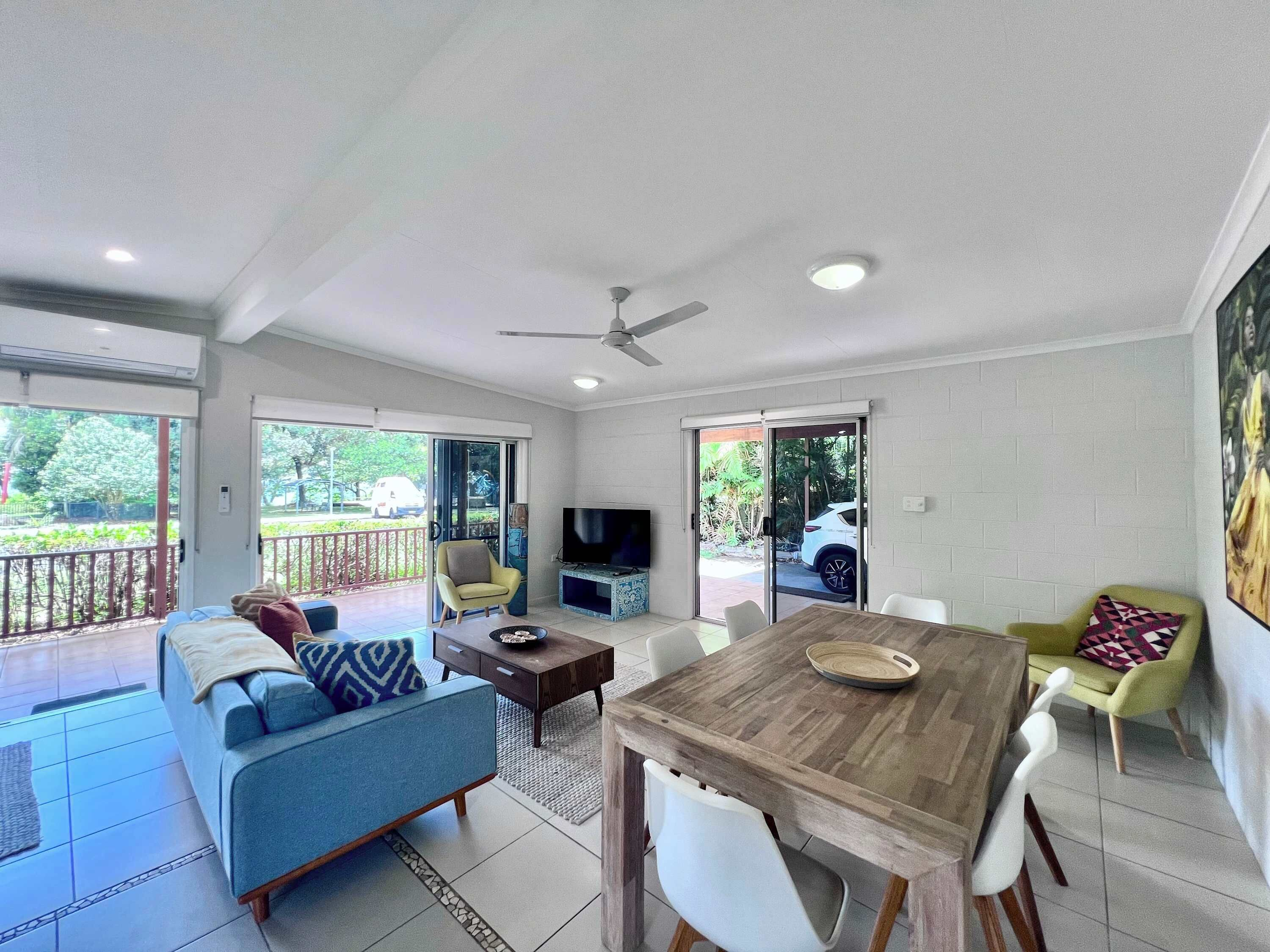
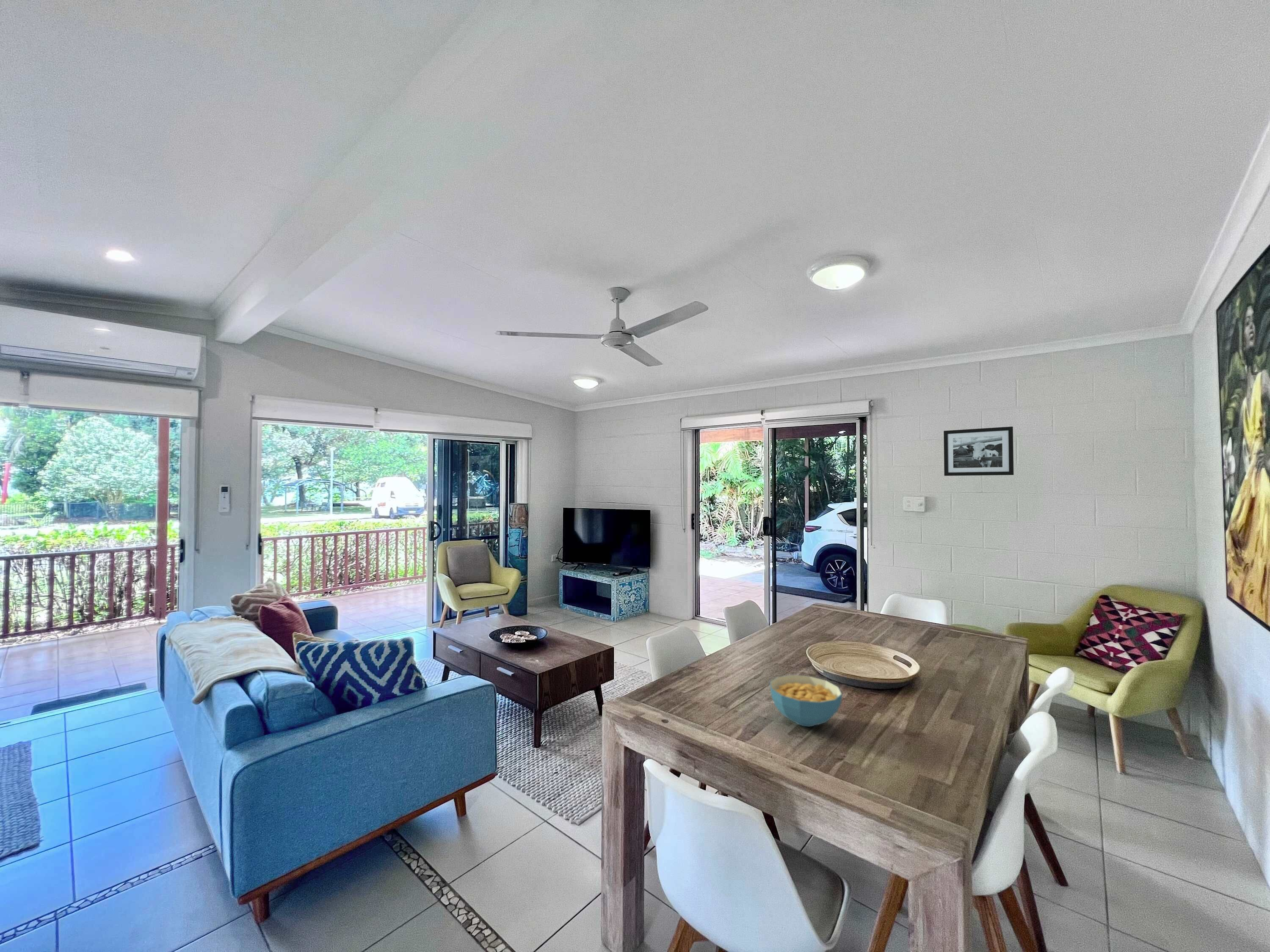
+ picture frame (977, 452)
+ cereal bowl (805, 704)
